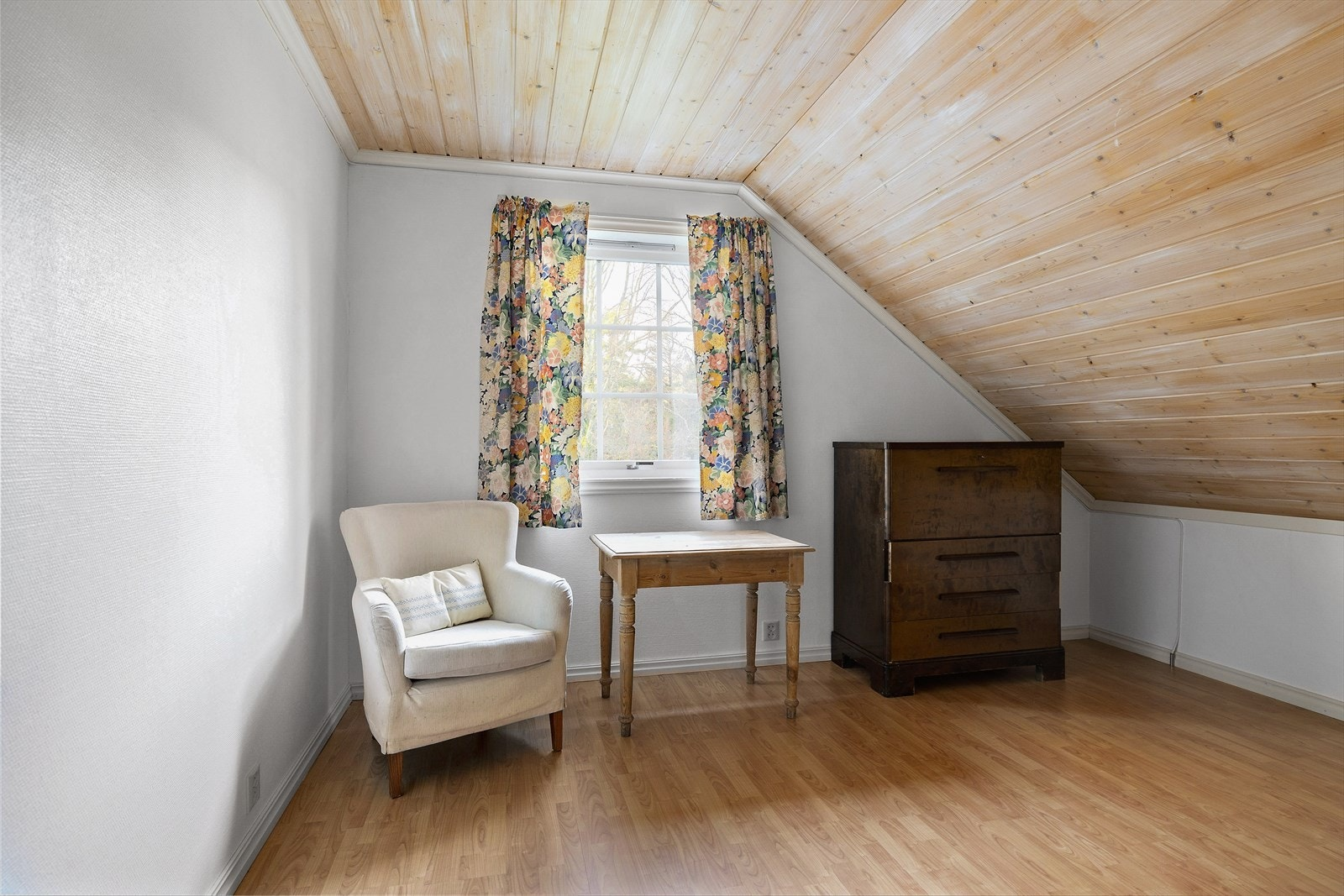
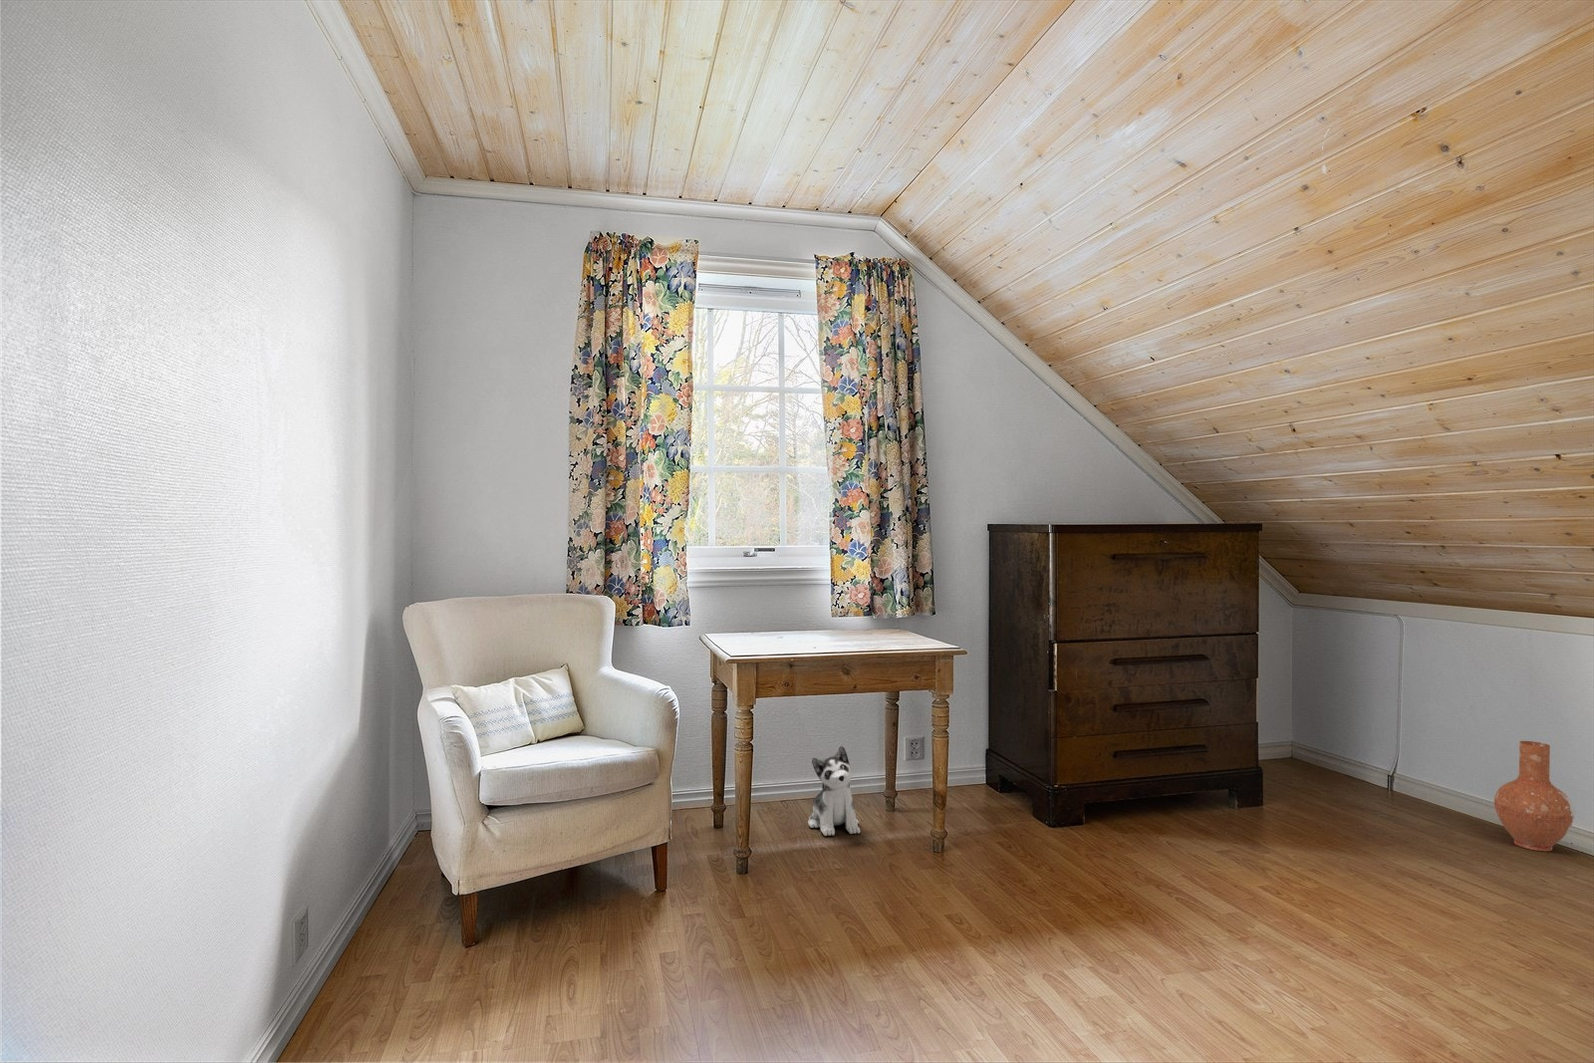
+ plush toy (833, 783)
+ vase (1534, 794)
